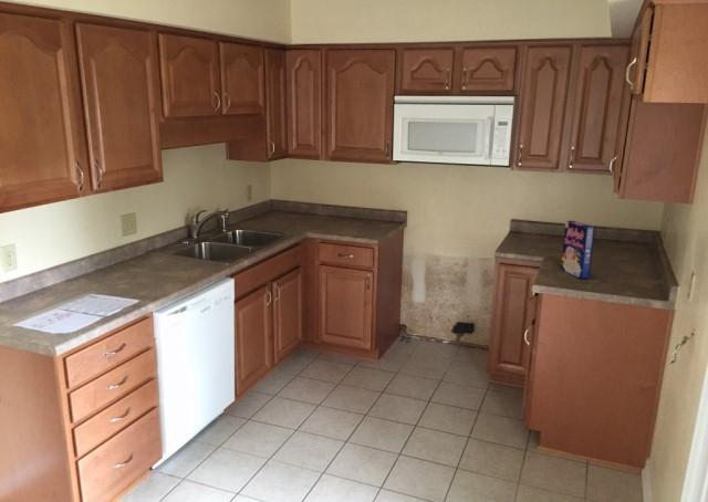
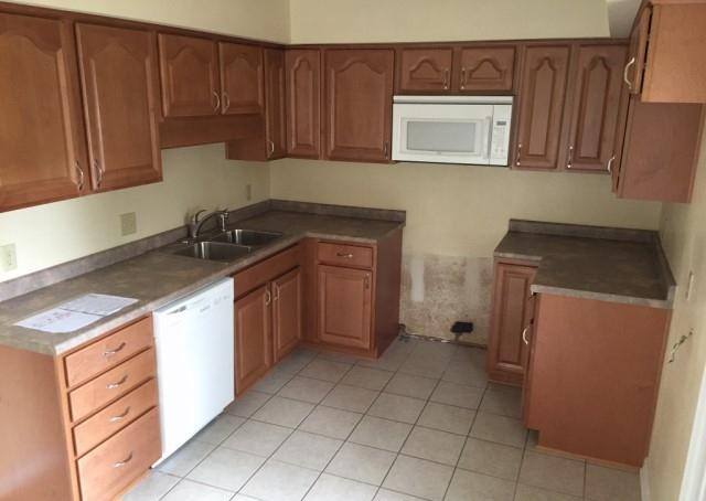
- cereal box (576, 248)
